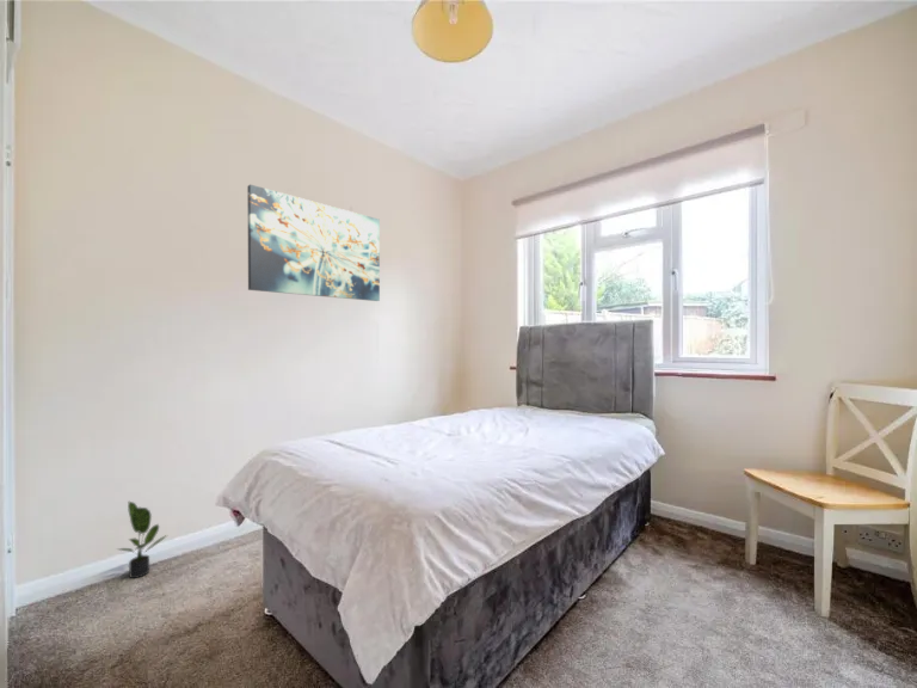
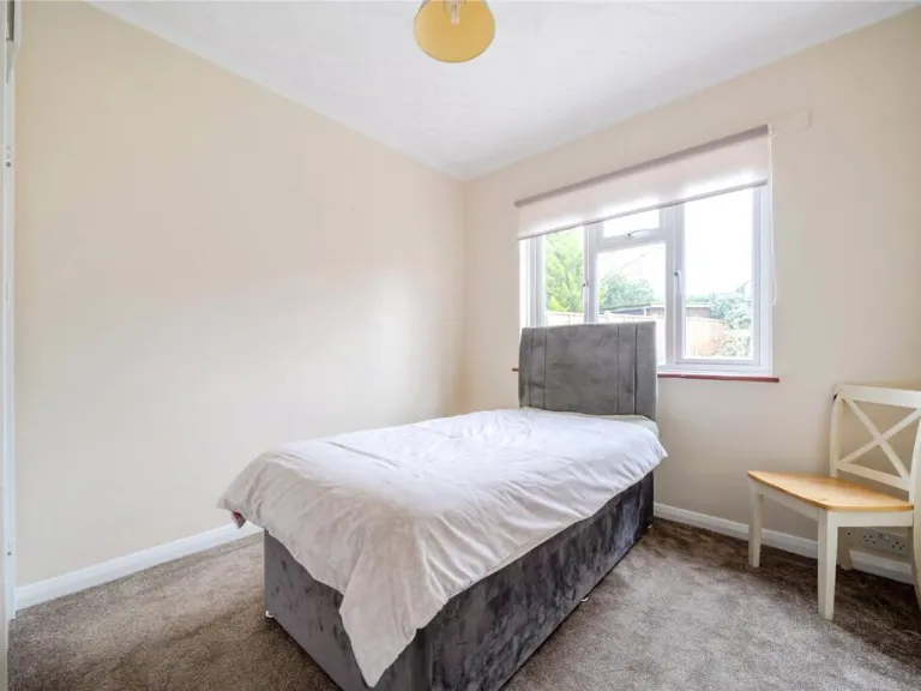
- wall art (321, 250)
- potted plant (142, 538)
